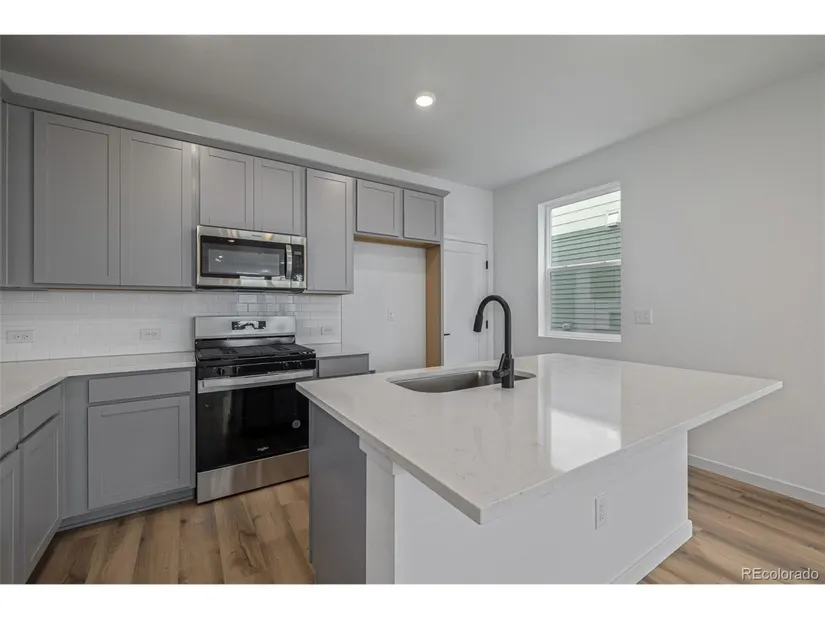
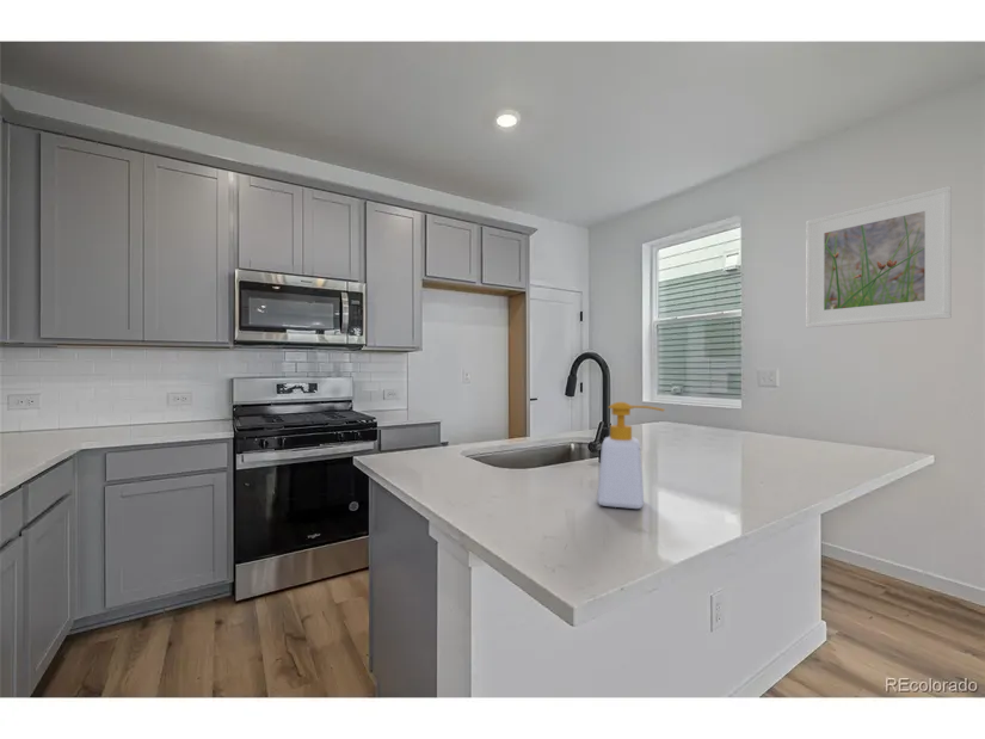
+ soap bottle (630, 452)
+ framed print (870, 264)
